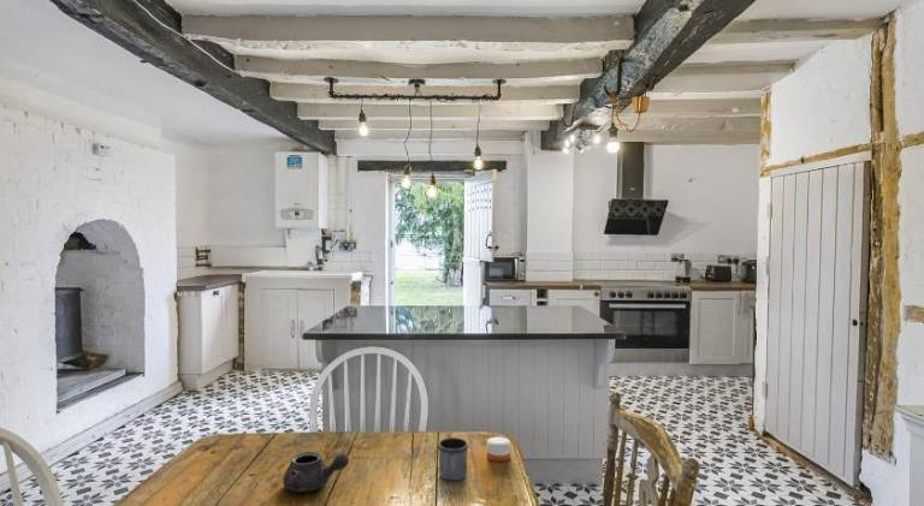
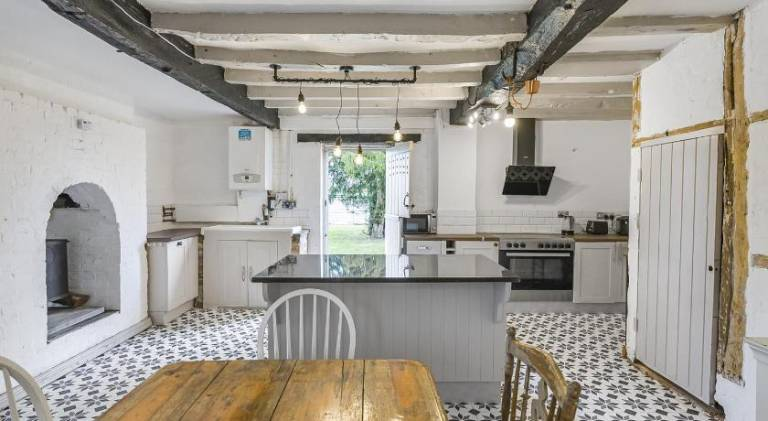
- candle (498, 440)
- teapot (315, 469)
- mug (452, 460)
